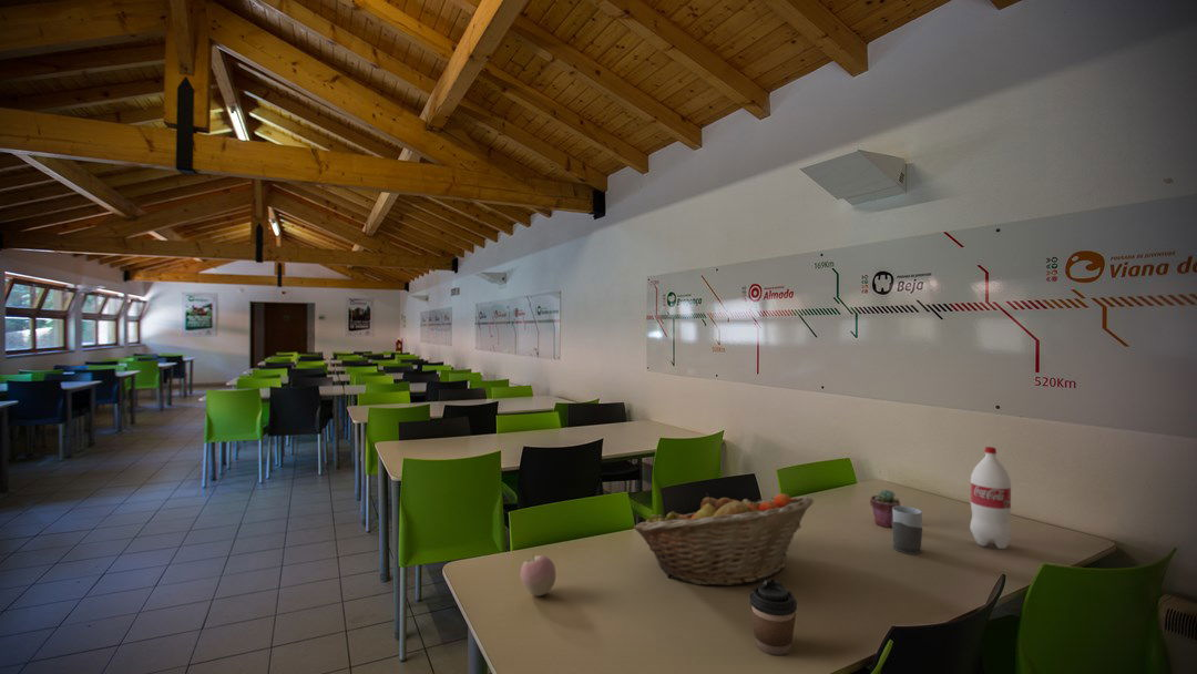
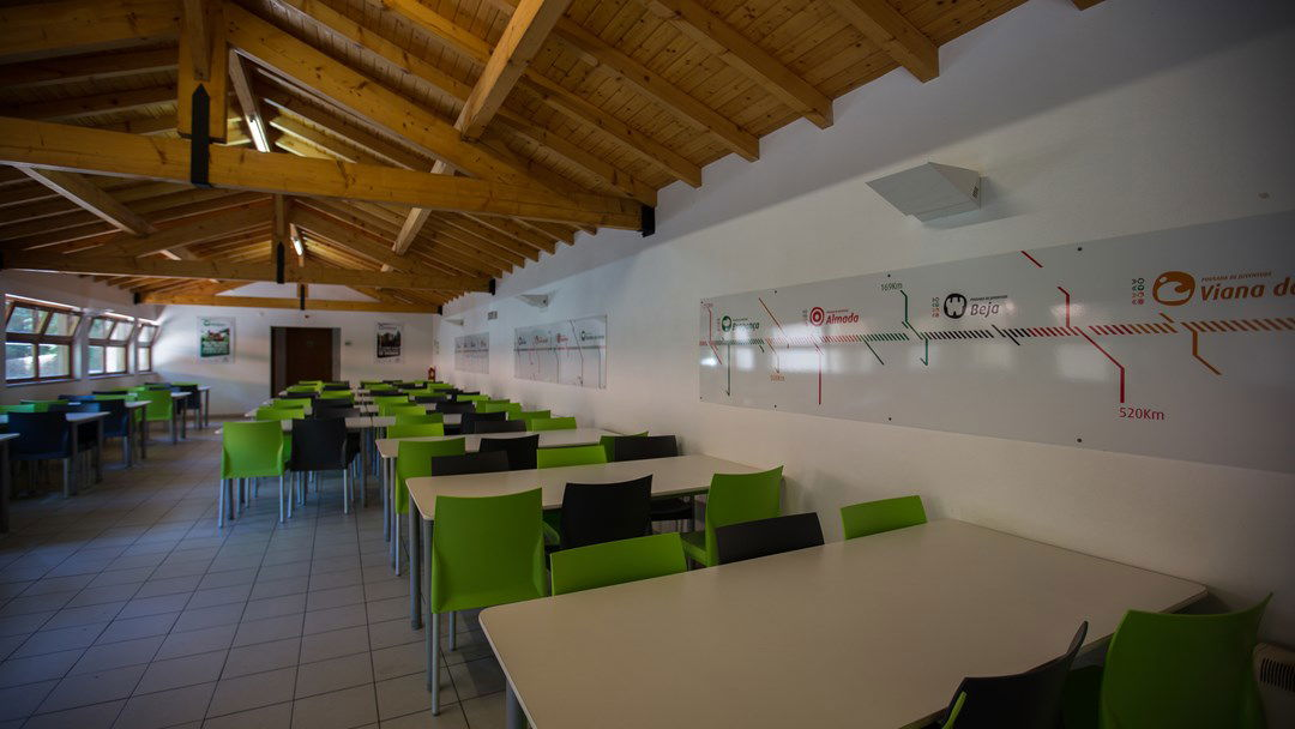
- mug (910, 528)
- fruit basket (724, 528)
- coffee cup (773, 615)
- apple (538, 573)
- potted succulent (884, 507)
- bottle (990, 496)
